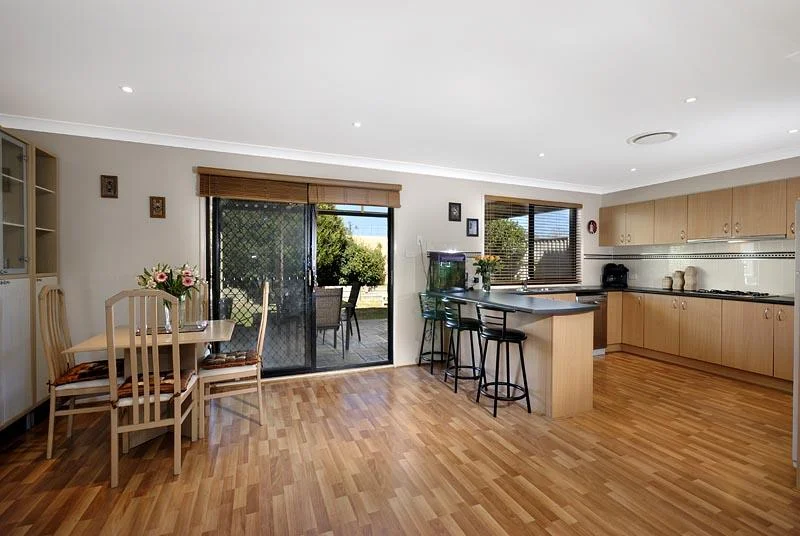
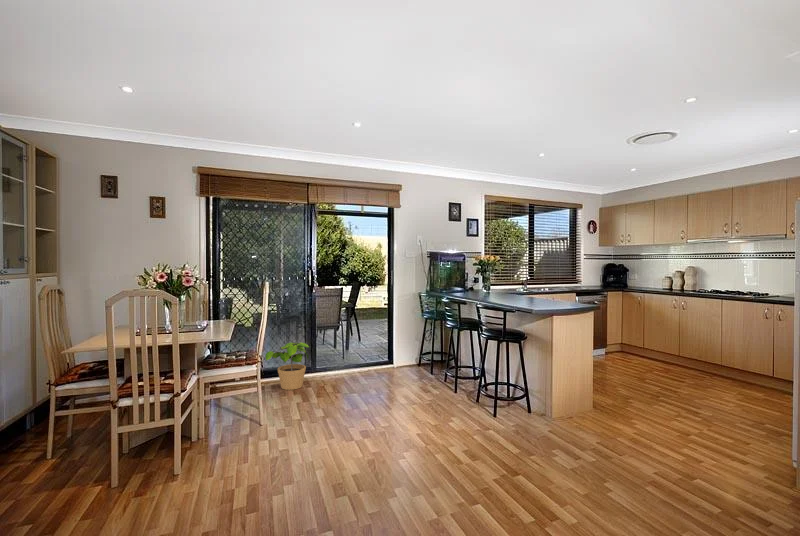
+ potted plant (289, 365)
